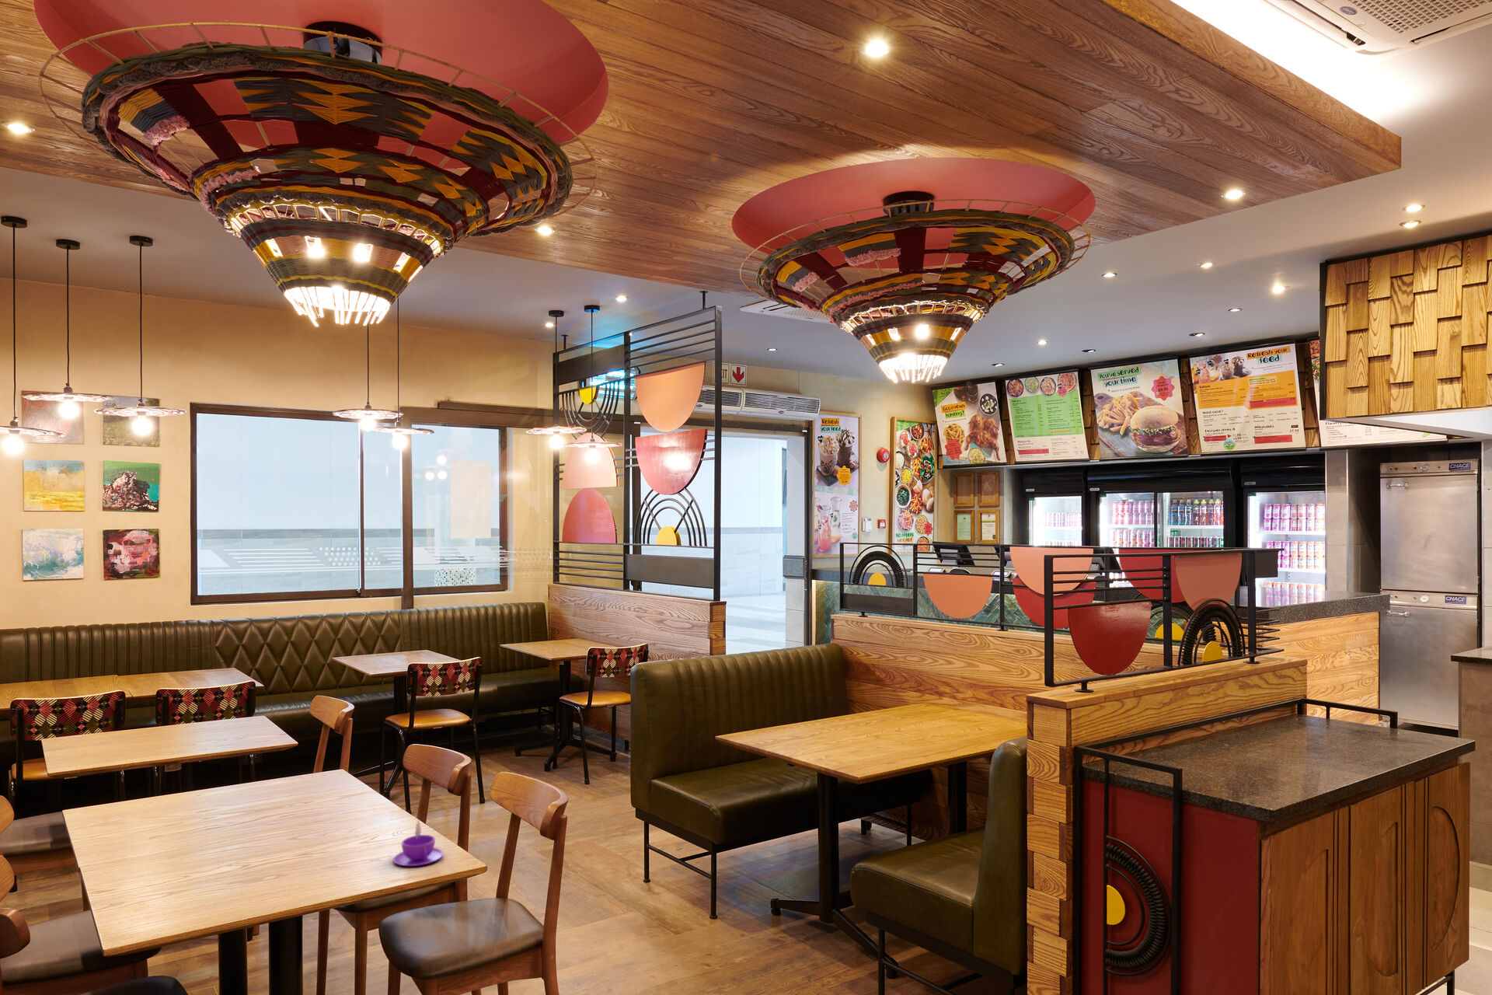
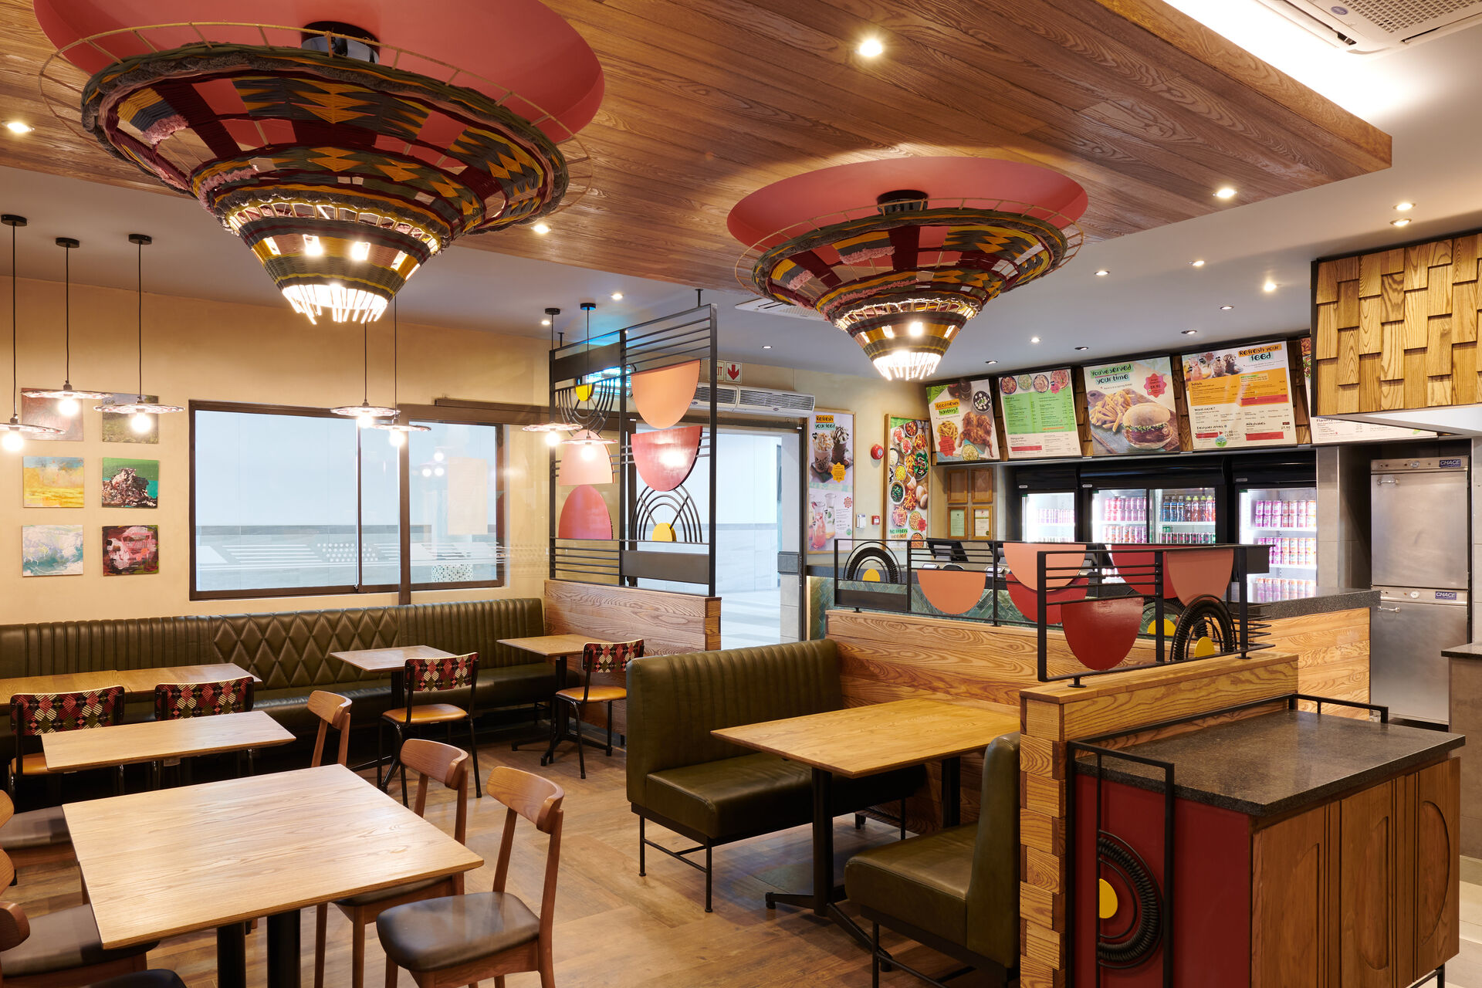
- coffee cup (419, 837)
